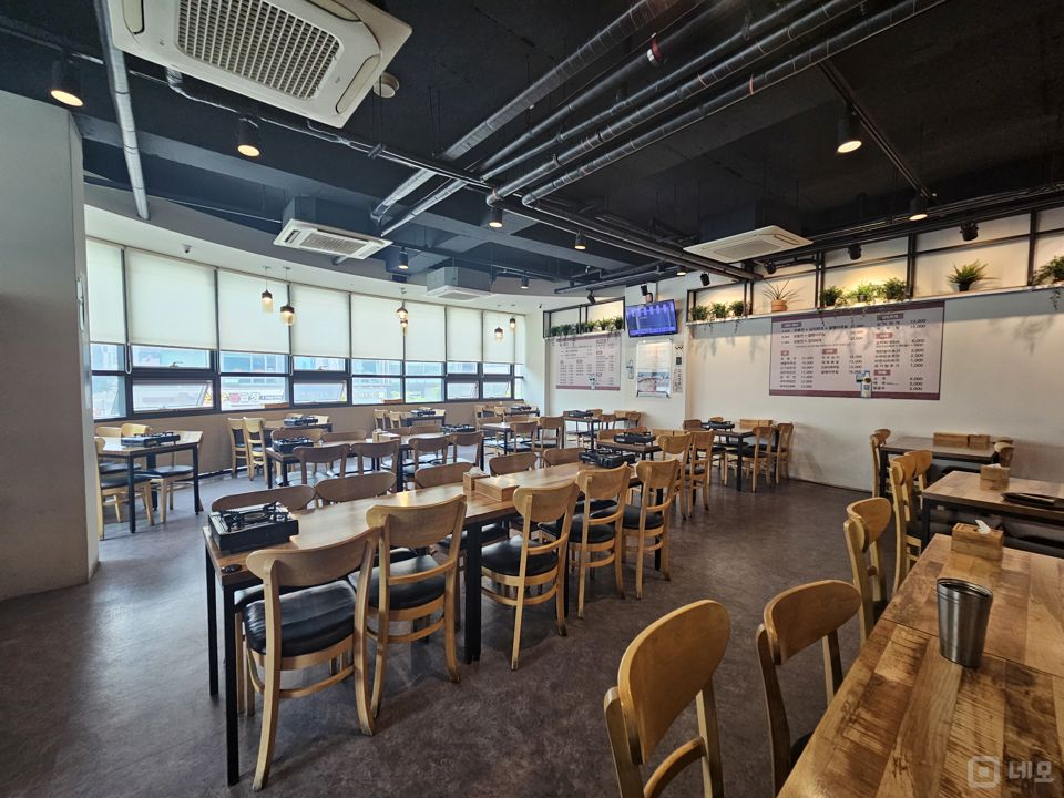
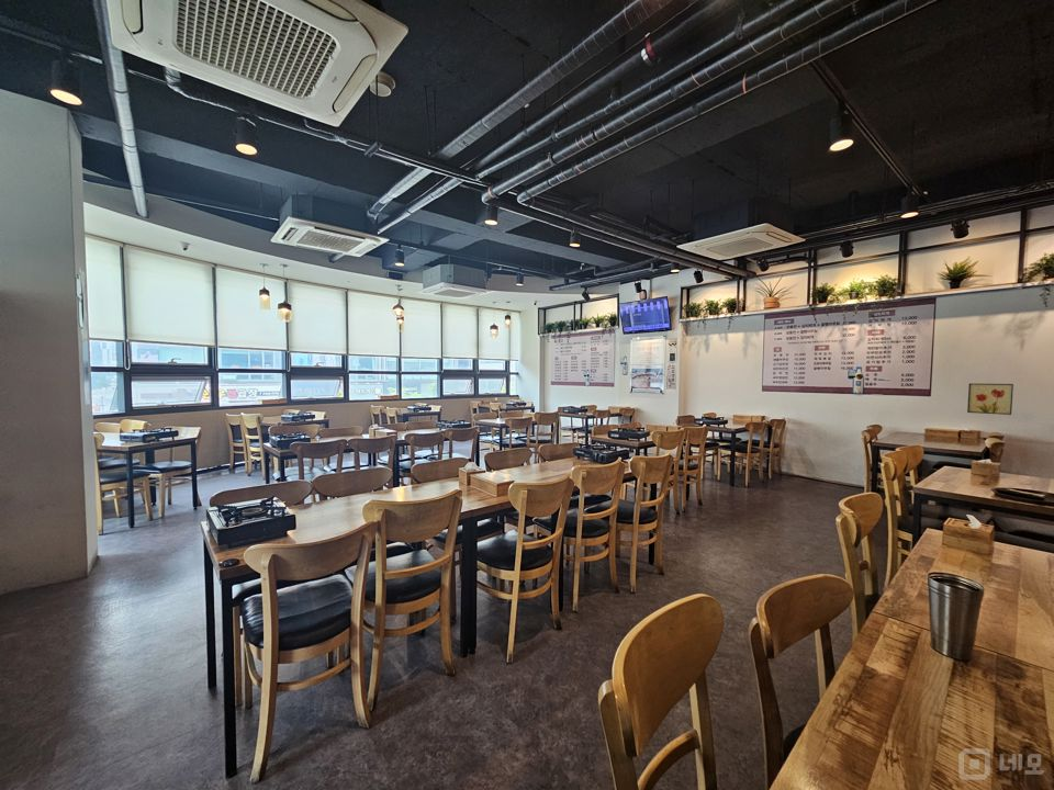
+ wall art (989, 398)
